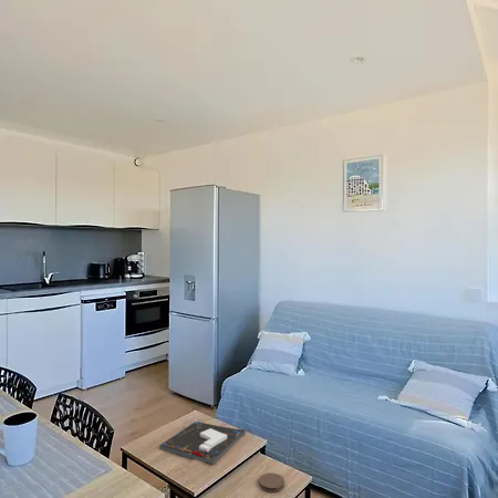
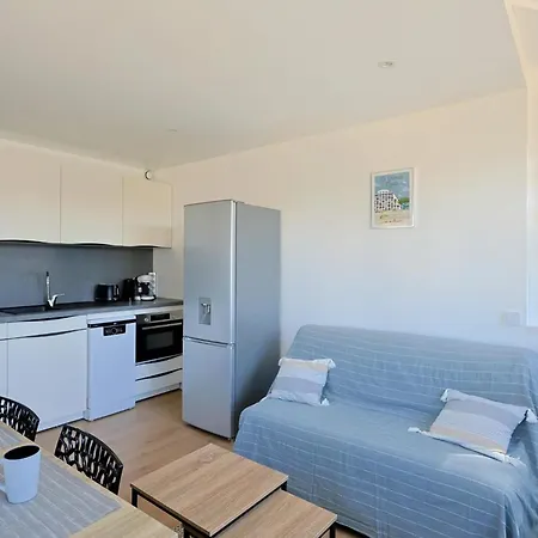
- coaster (271, 481)
- board game (204, 438)
